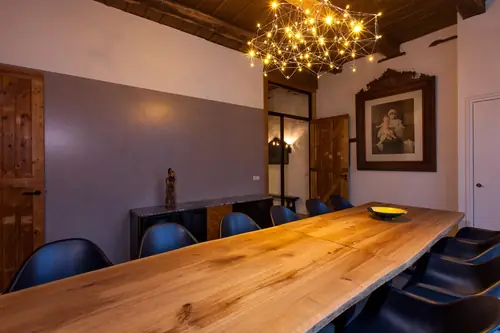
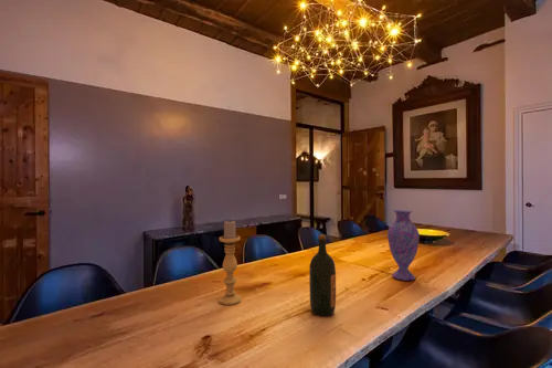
+ candle holder (230, 260)
+ wine bottle (322, 273)
+ vase (403, 243)
